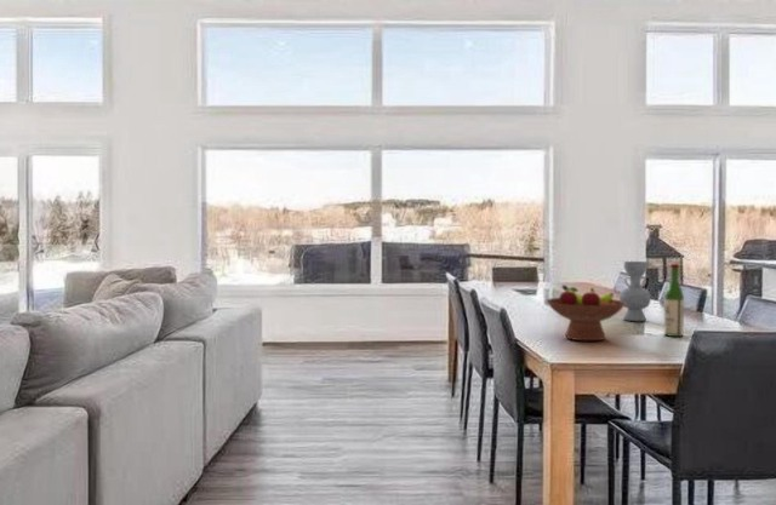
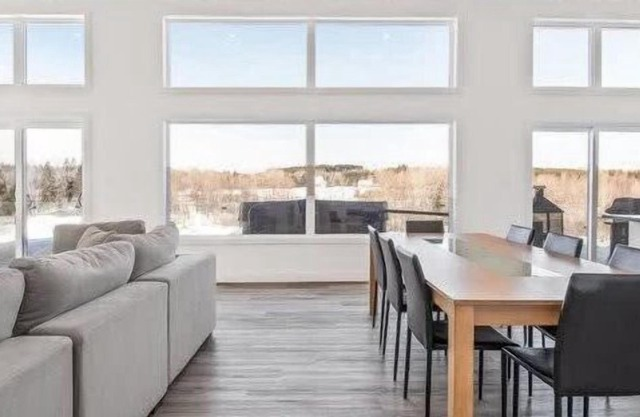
- fruit bowl (584, 312)
- wine bottle (674, 299)
- decorative vase (634, 291)
